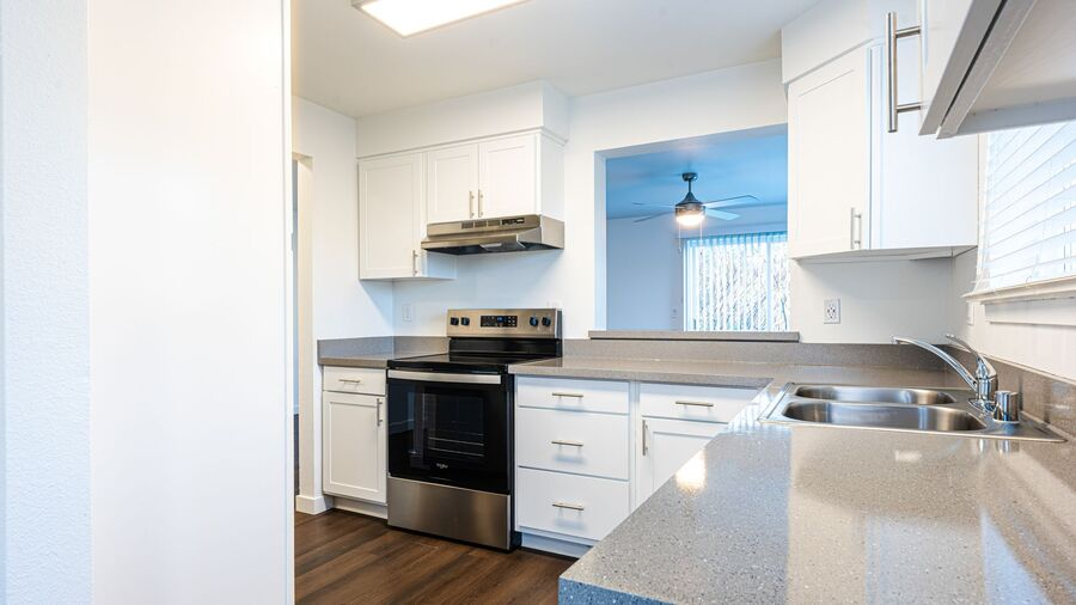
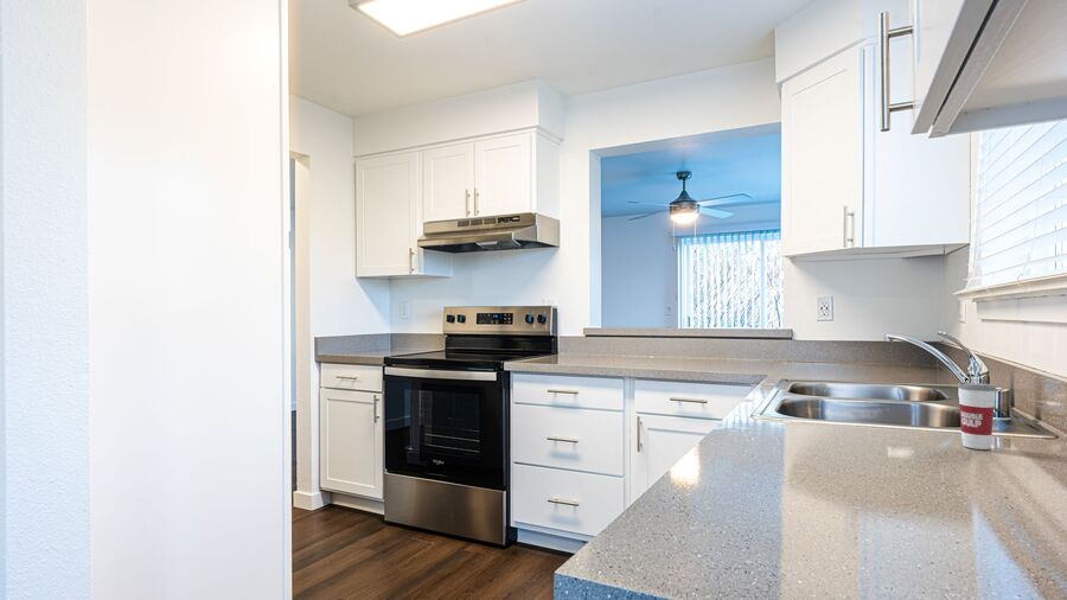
+ cup (976, 404)
